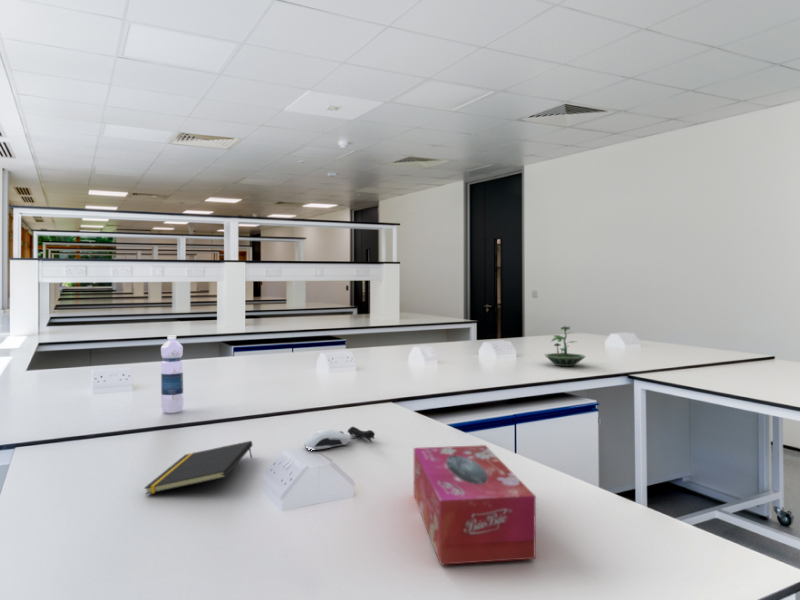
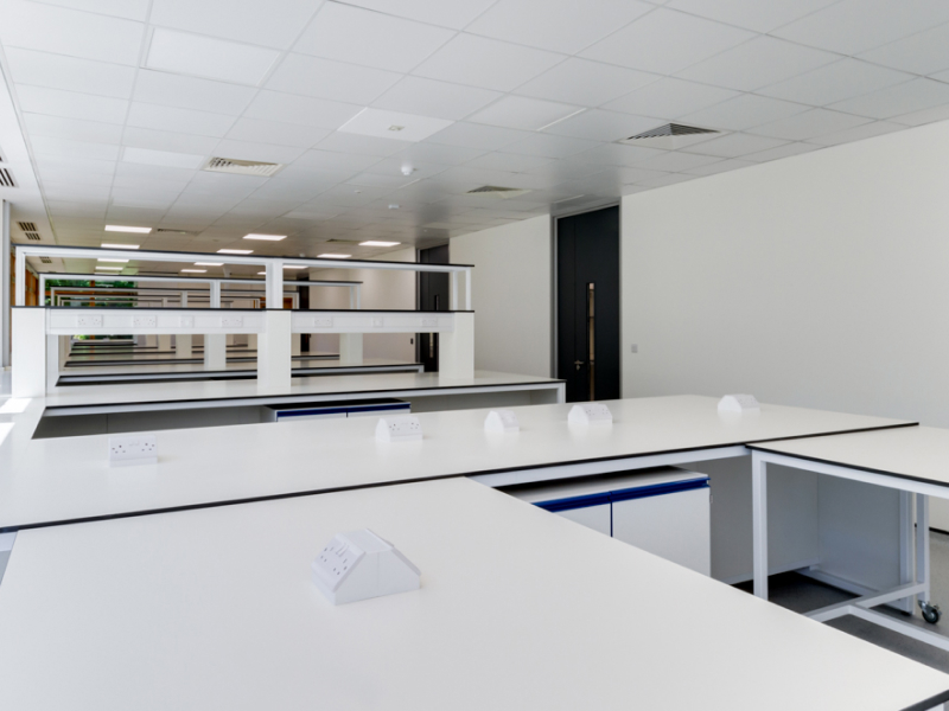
- terrarium (564, 332)
- notepad (203, 465)
- water bottle (172, 373)
- computer mouse (337, 436)
- tissue box (466, 496)
